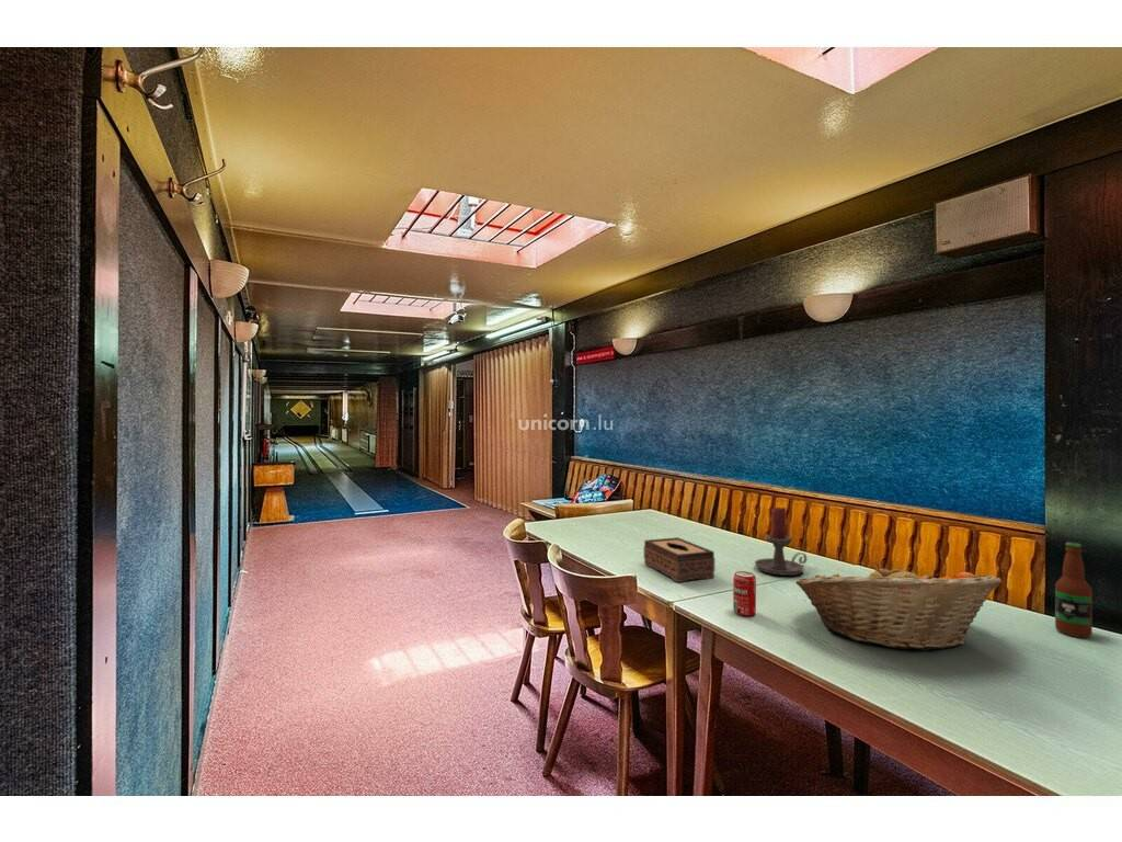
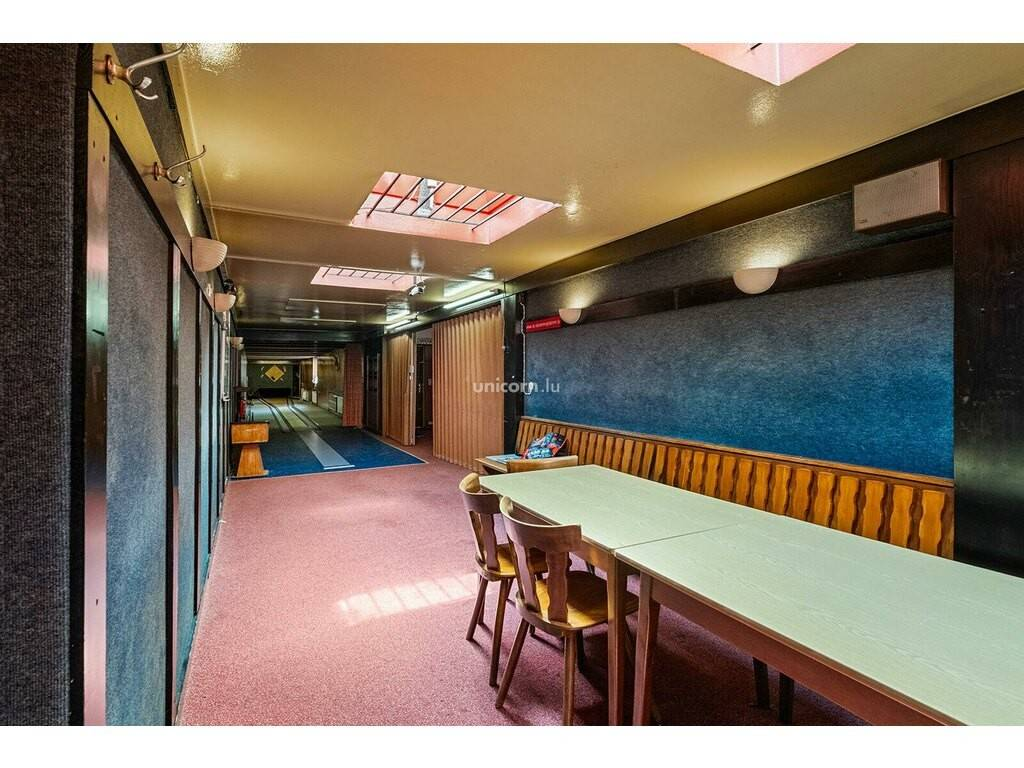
- candle holder (783, 537)
- tissue box (677, 558)
- bottle (1073, 588)
- fruit basket (892, 595)
- beverage can (744, 592)
